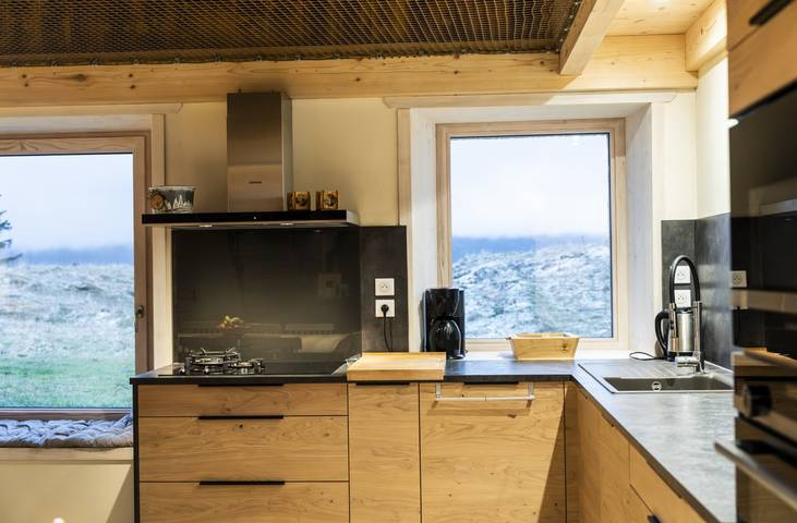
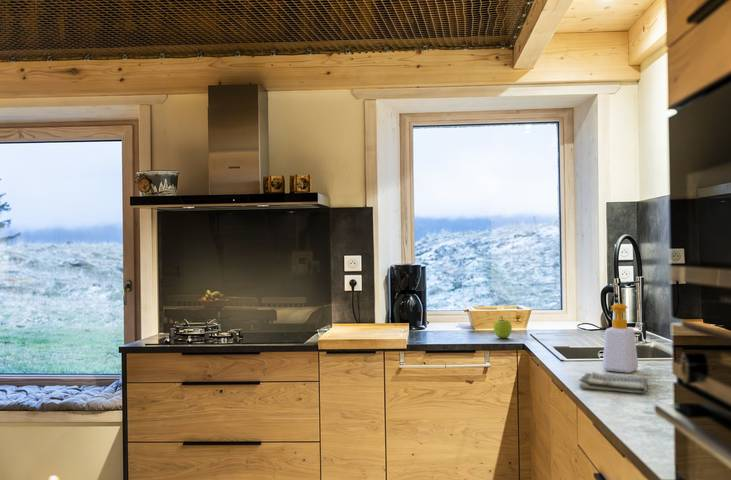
+ dish towel (613, 380)
+ fruit (502, 326)
+ soap bottle (617, 337)
